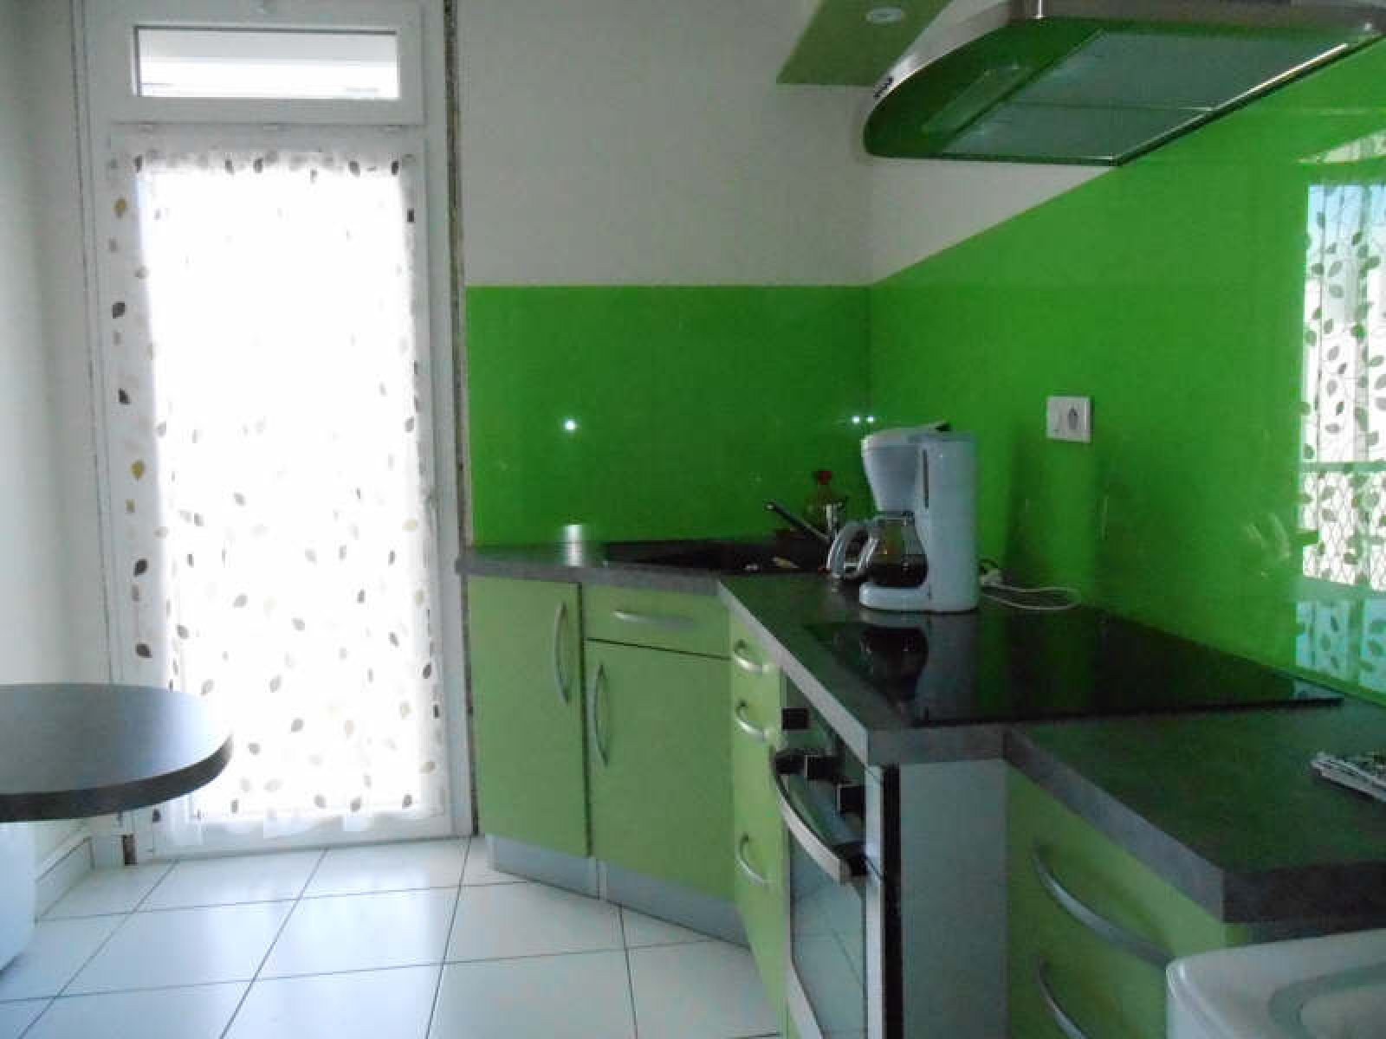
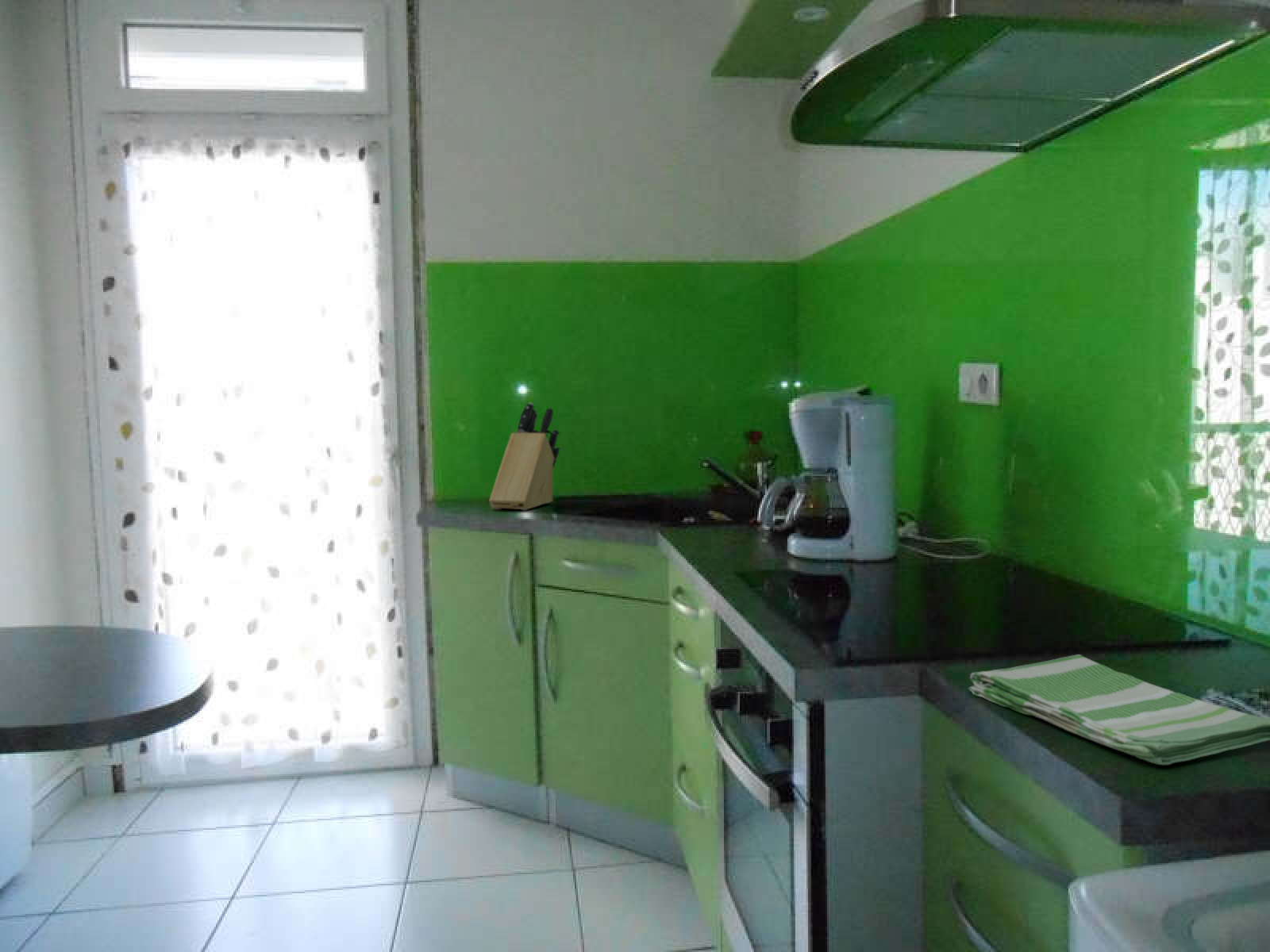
+ knife block (526, 454)
+ dish towel (1114, 701)
